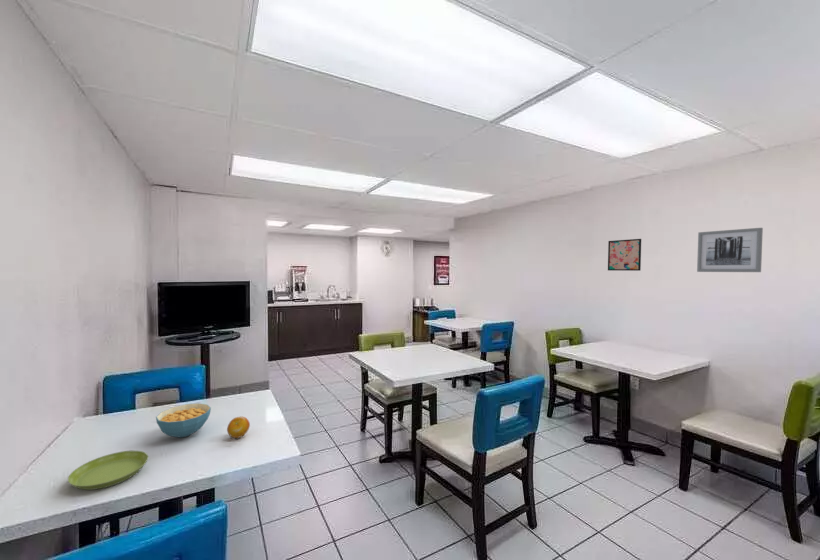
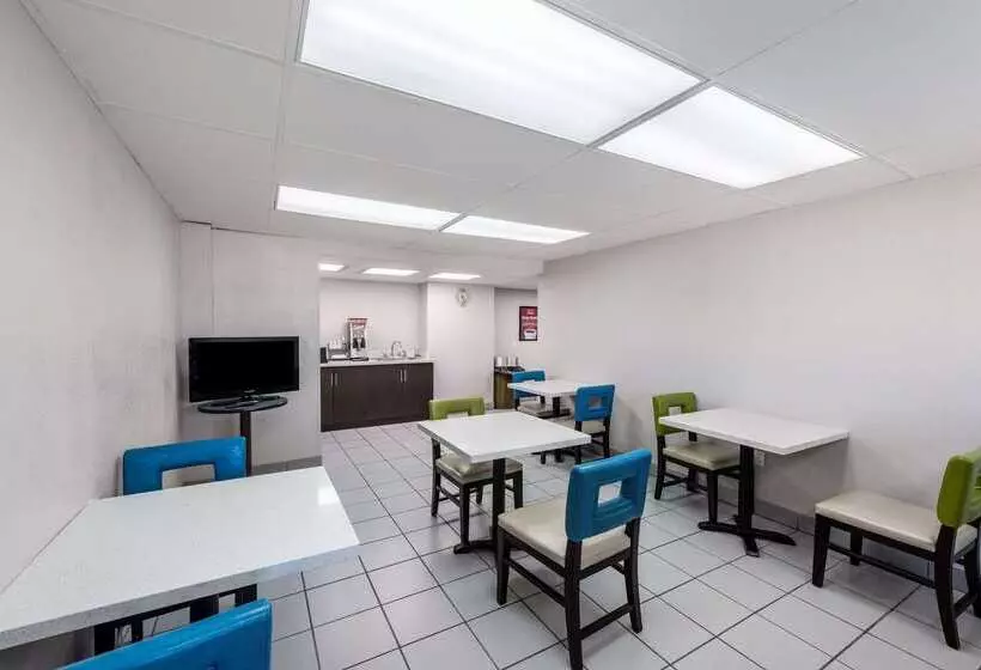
- fruit (238, 427)
- wall art (623, 255)
- wall art (727, 251)
- cereal bowl (184, 423)
- saucer (110, 470)
